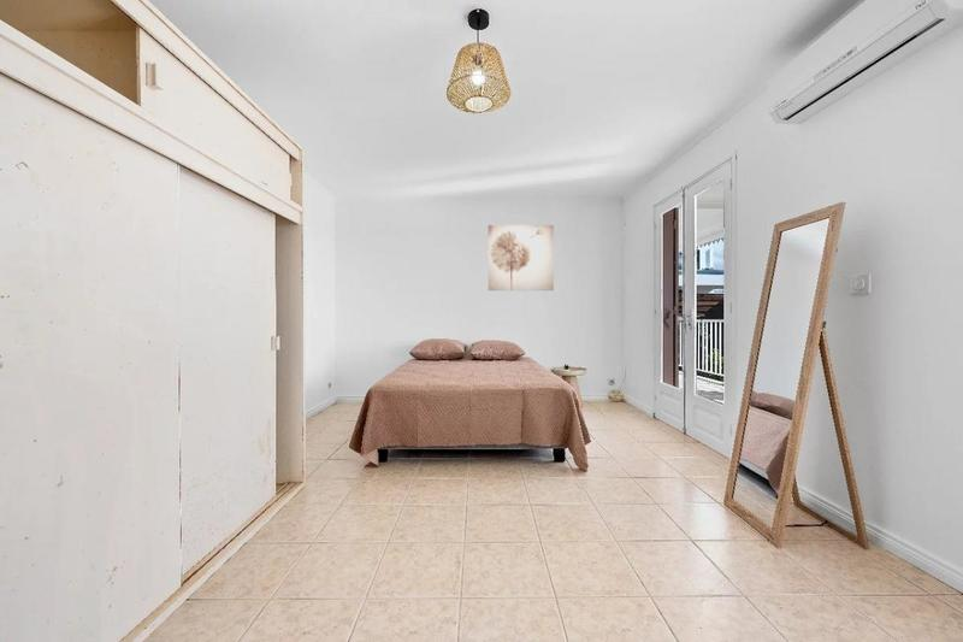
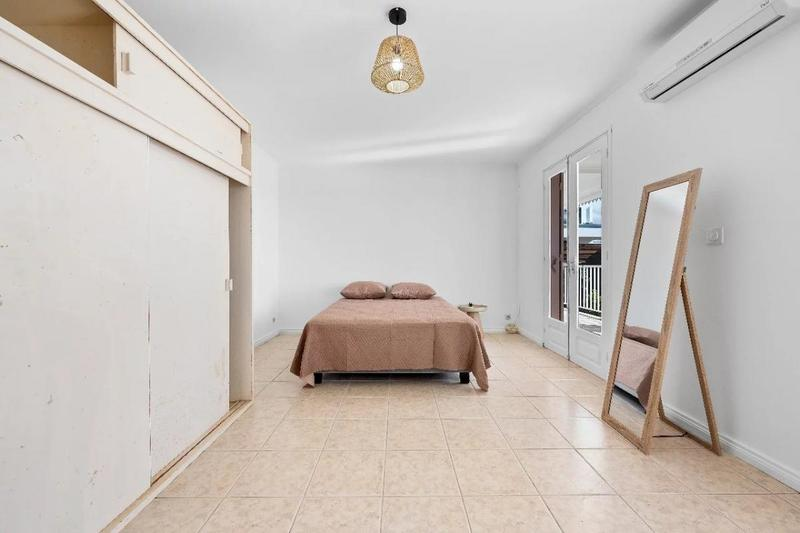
- wall art (520, 258)
